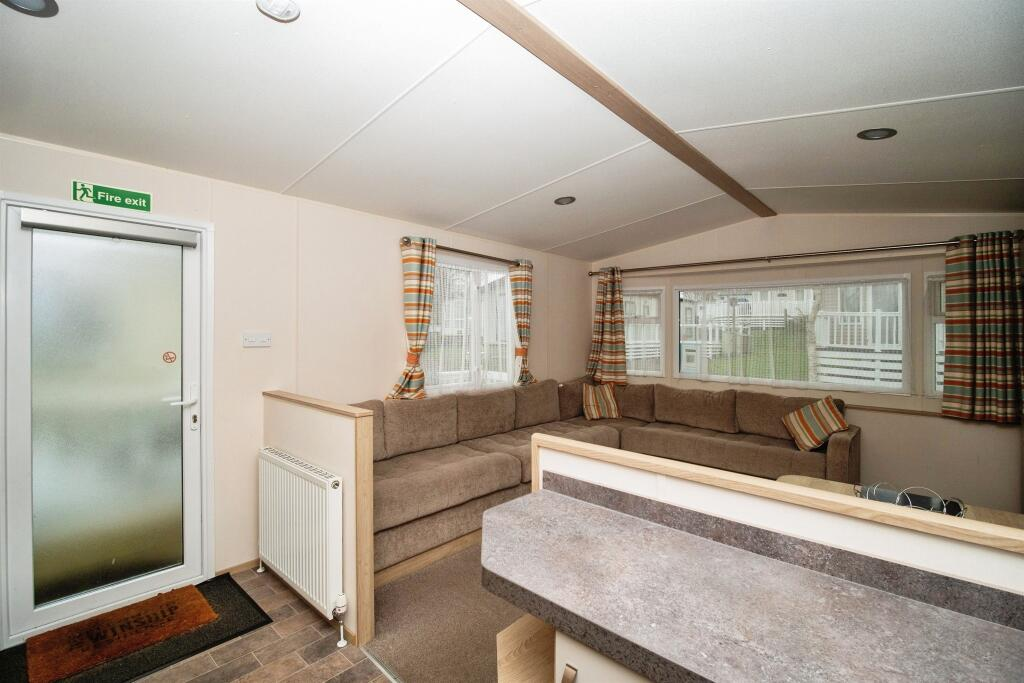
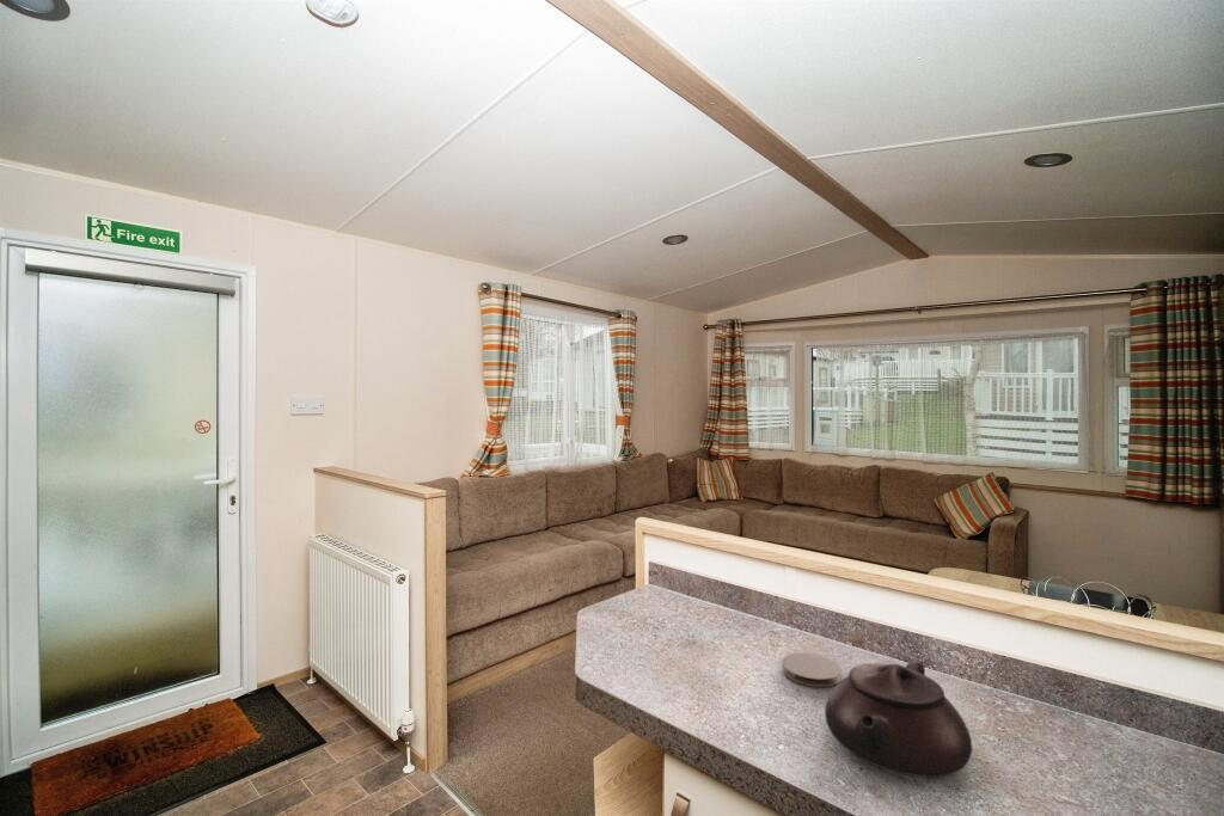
+ teapot (898, 706)
+ coaster (810, 668)
